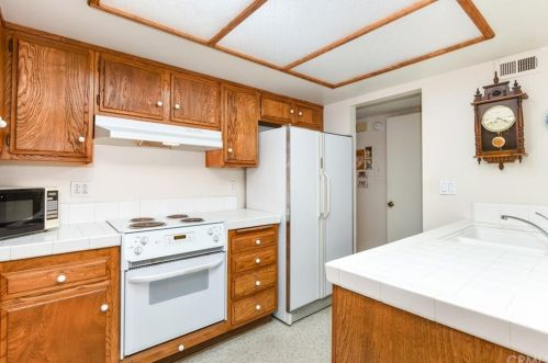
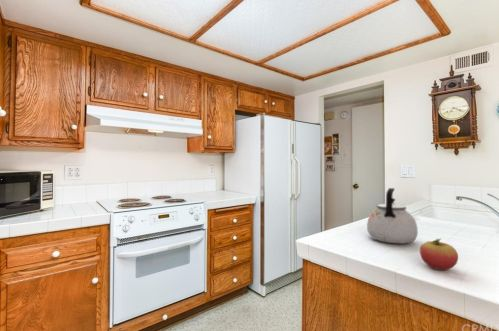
+ fruit (438, 251)
+ kettle (391, 214)
